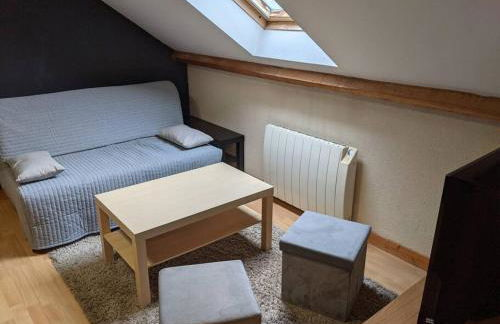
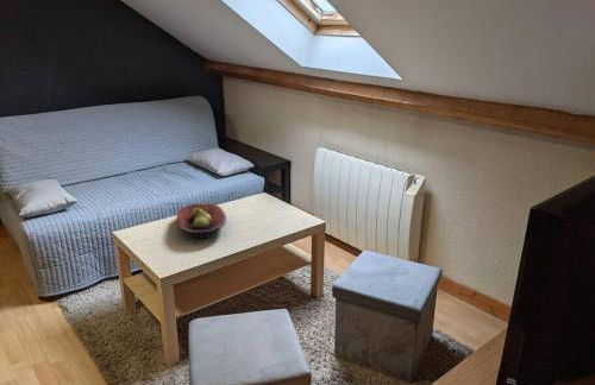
+ fruit bowl (200, 217)
